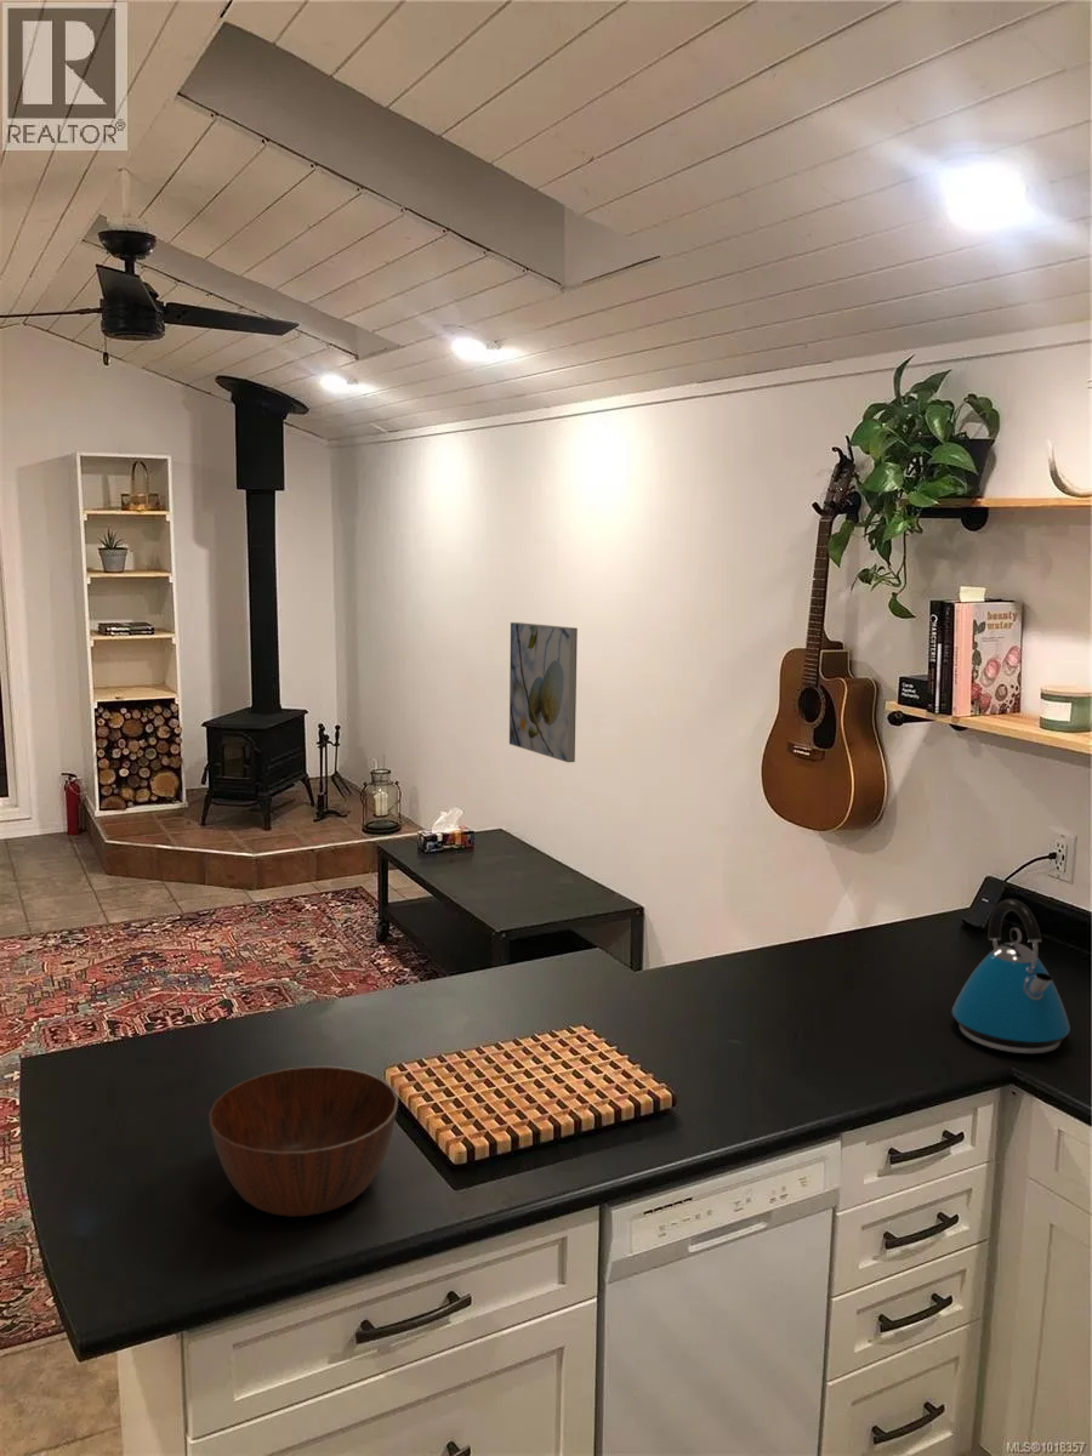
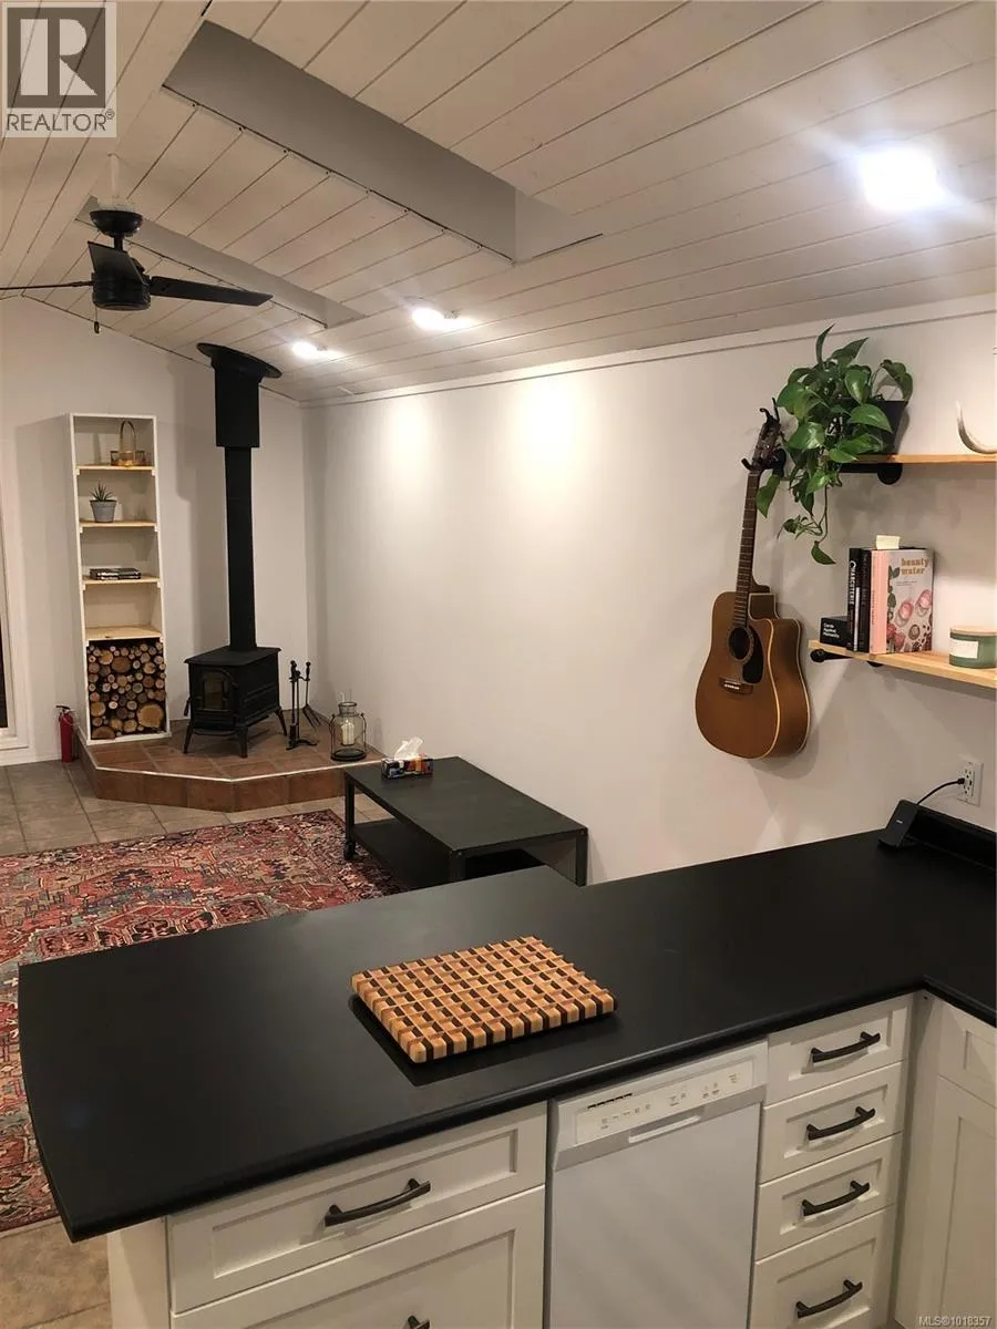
- kettle (1011, 966)
- bowl (306, 1145)
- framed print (541, 689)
